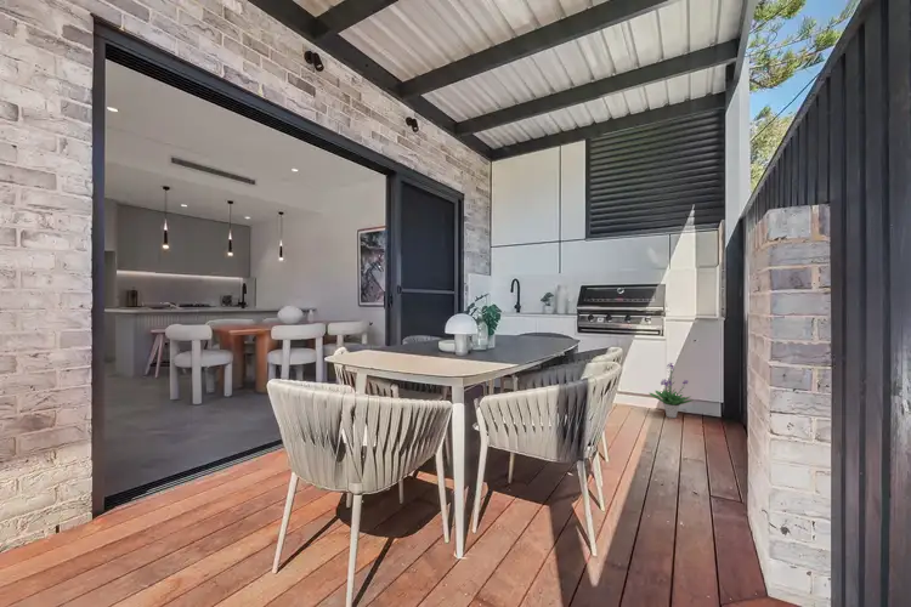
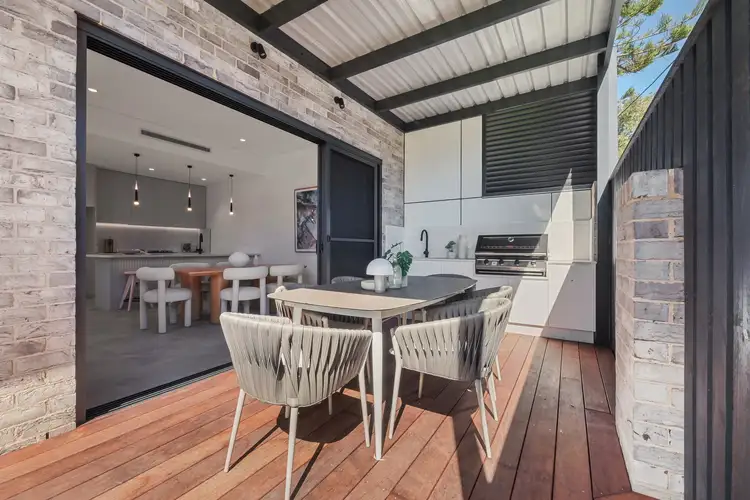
- potted plant (670, 390)
